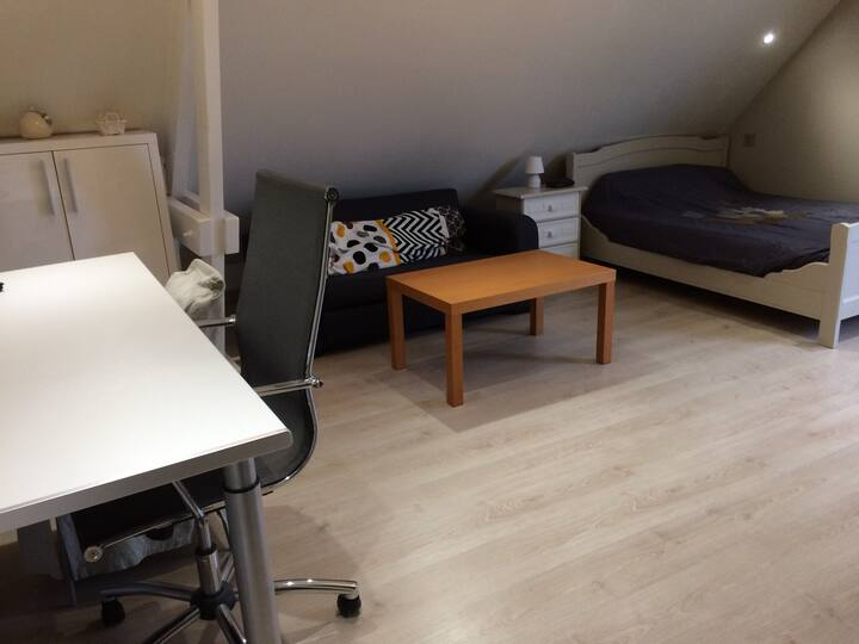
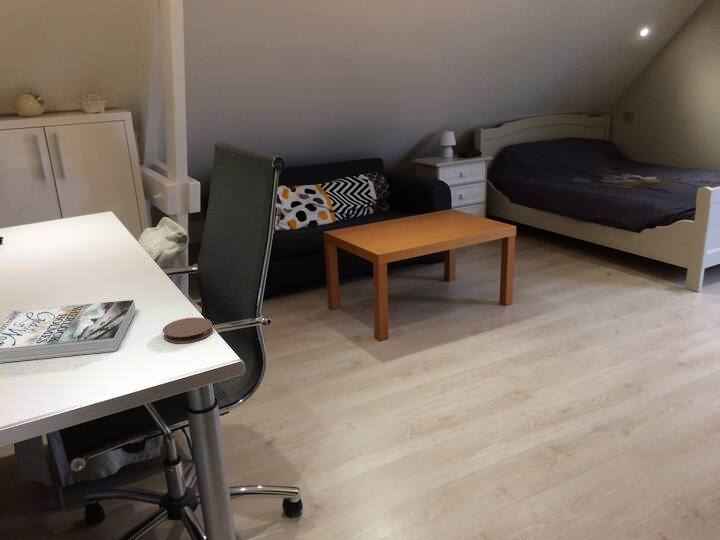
+ coaster (187, 329)
+ book (61, 329)
